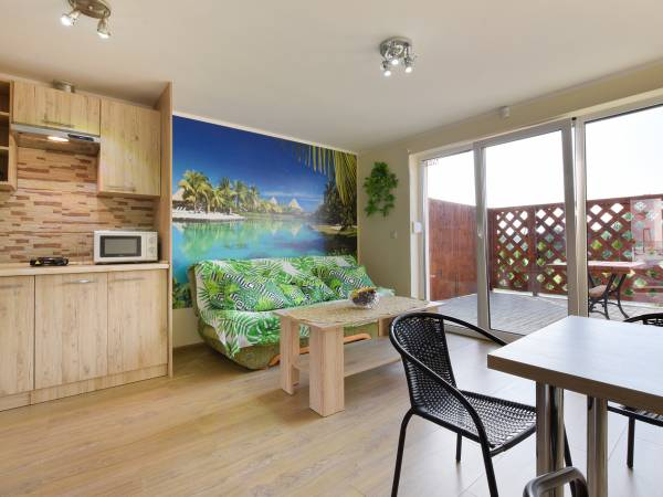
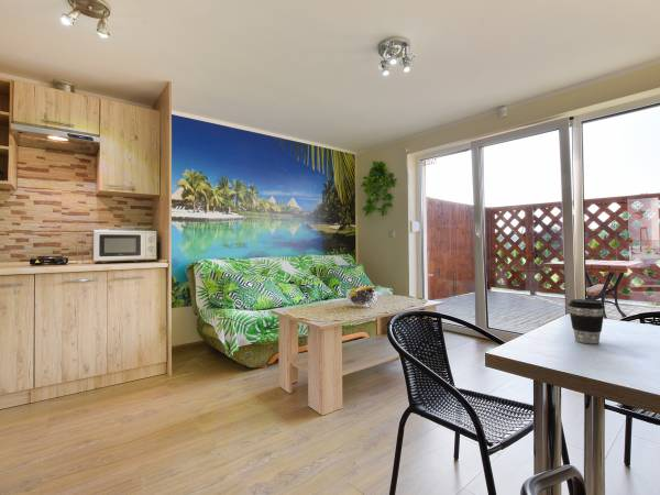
+ coffee cup (586, 320)
